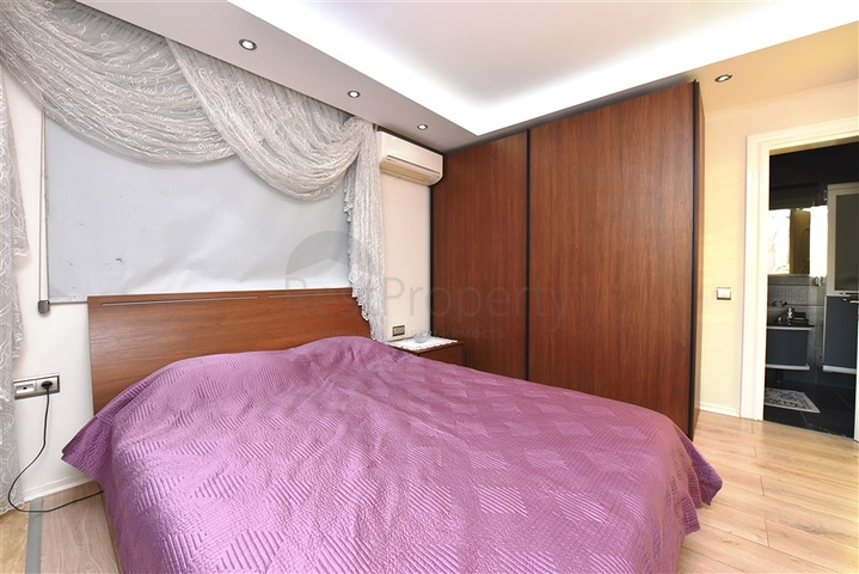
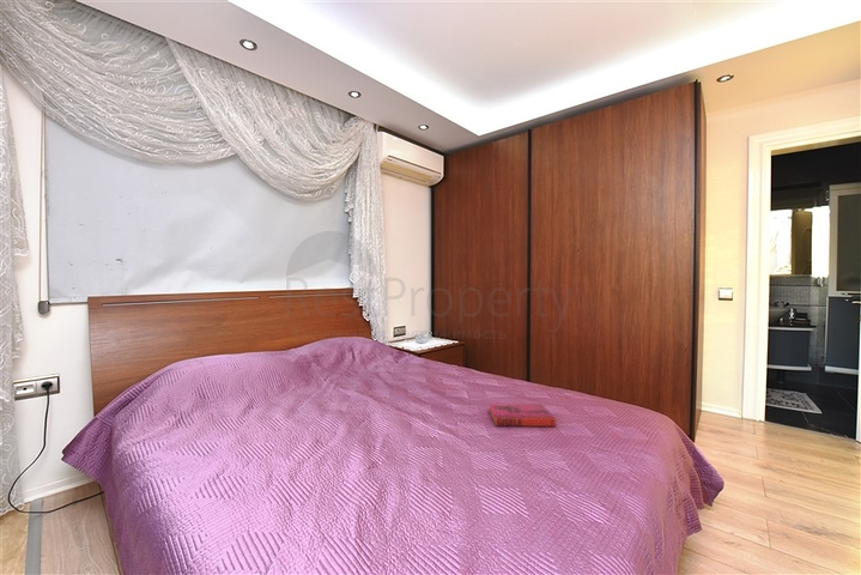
+ hardback book (520, 413)
